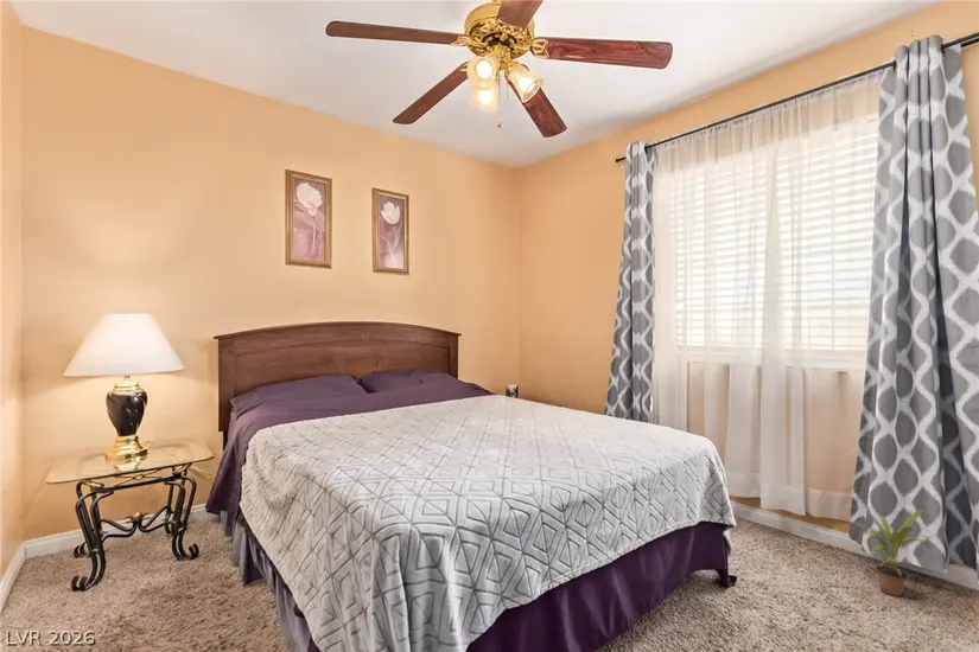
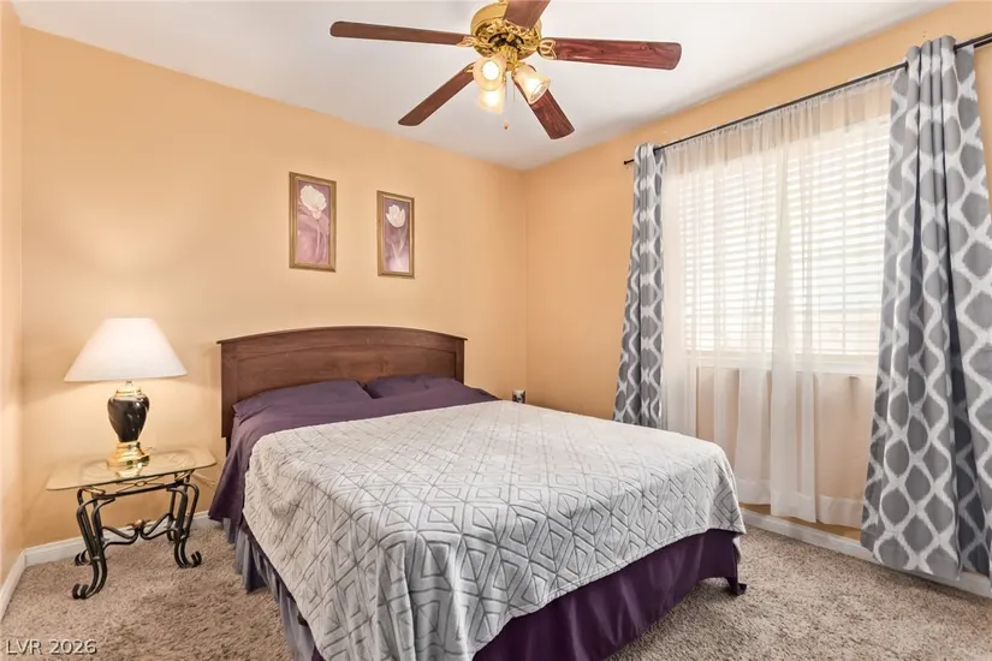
- potted plant (896, 552)
